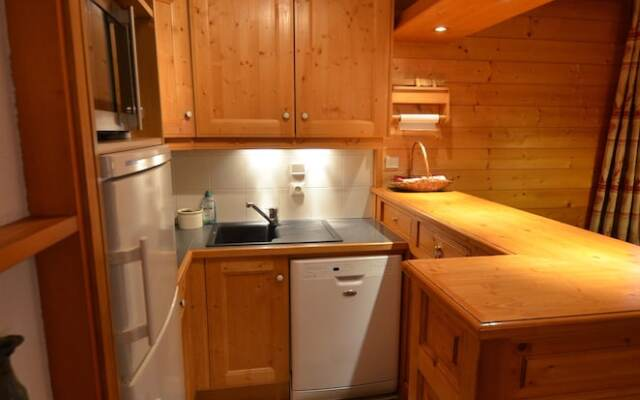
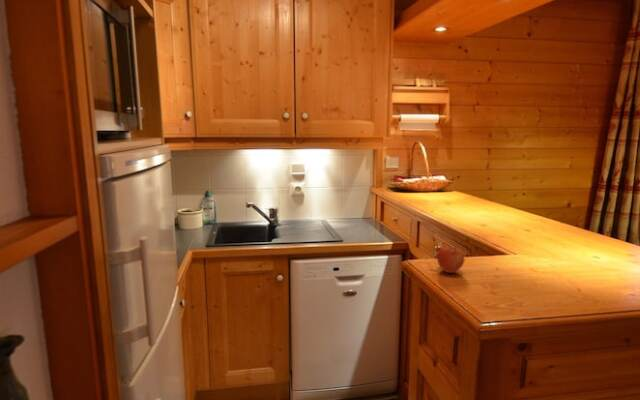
+ apple (450, 258)
